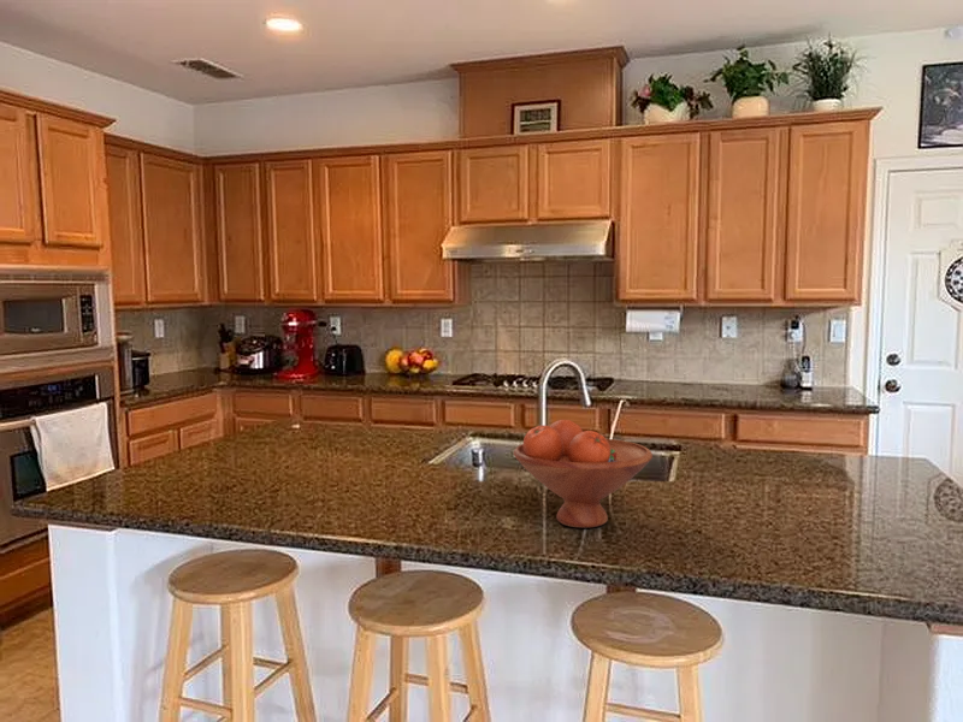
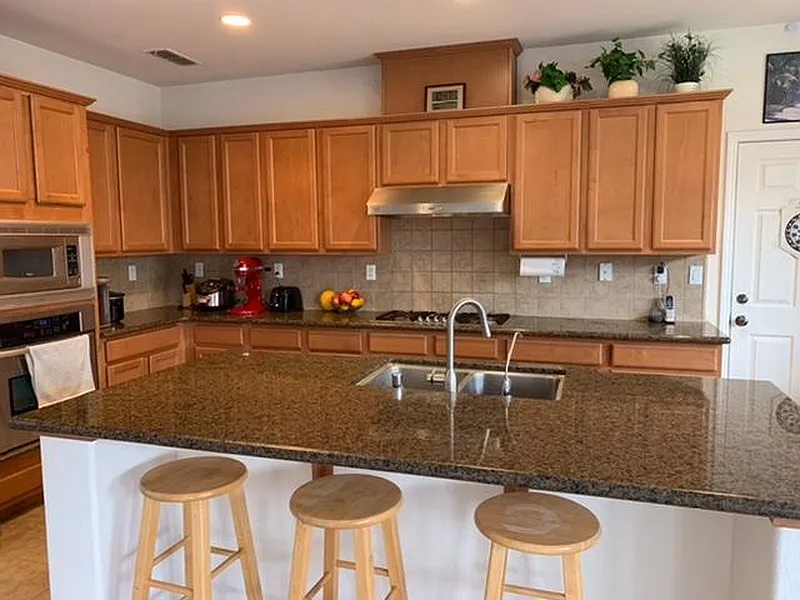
- fruit bowl (581, 472)
